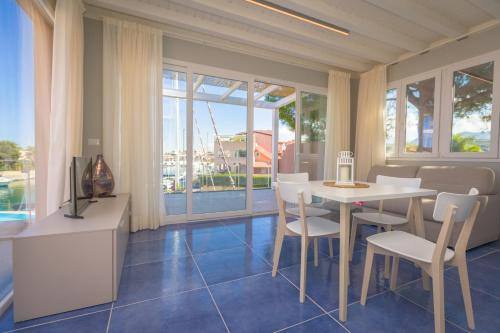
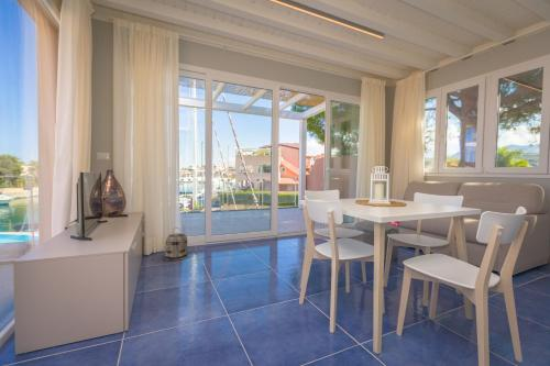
+ basket (176, 242)
